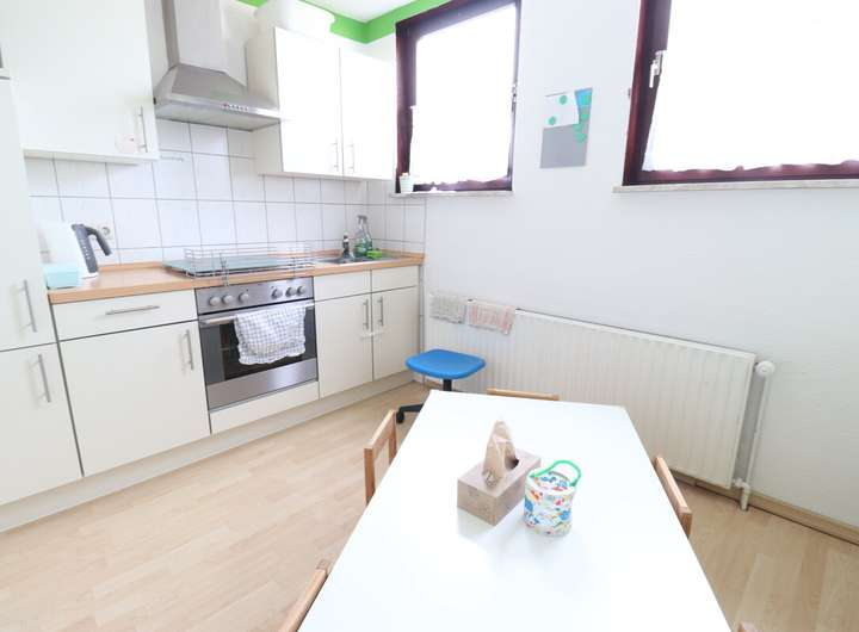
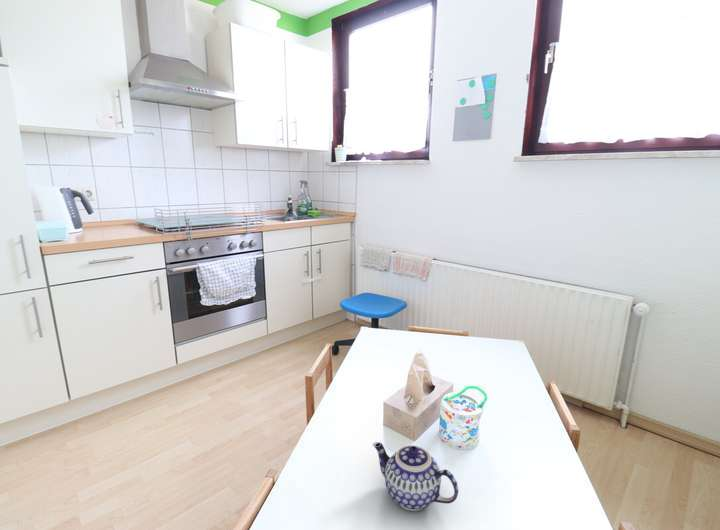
+ teapot (412, 472)
